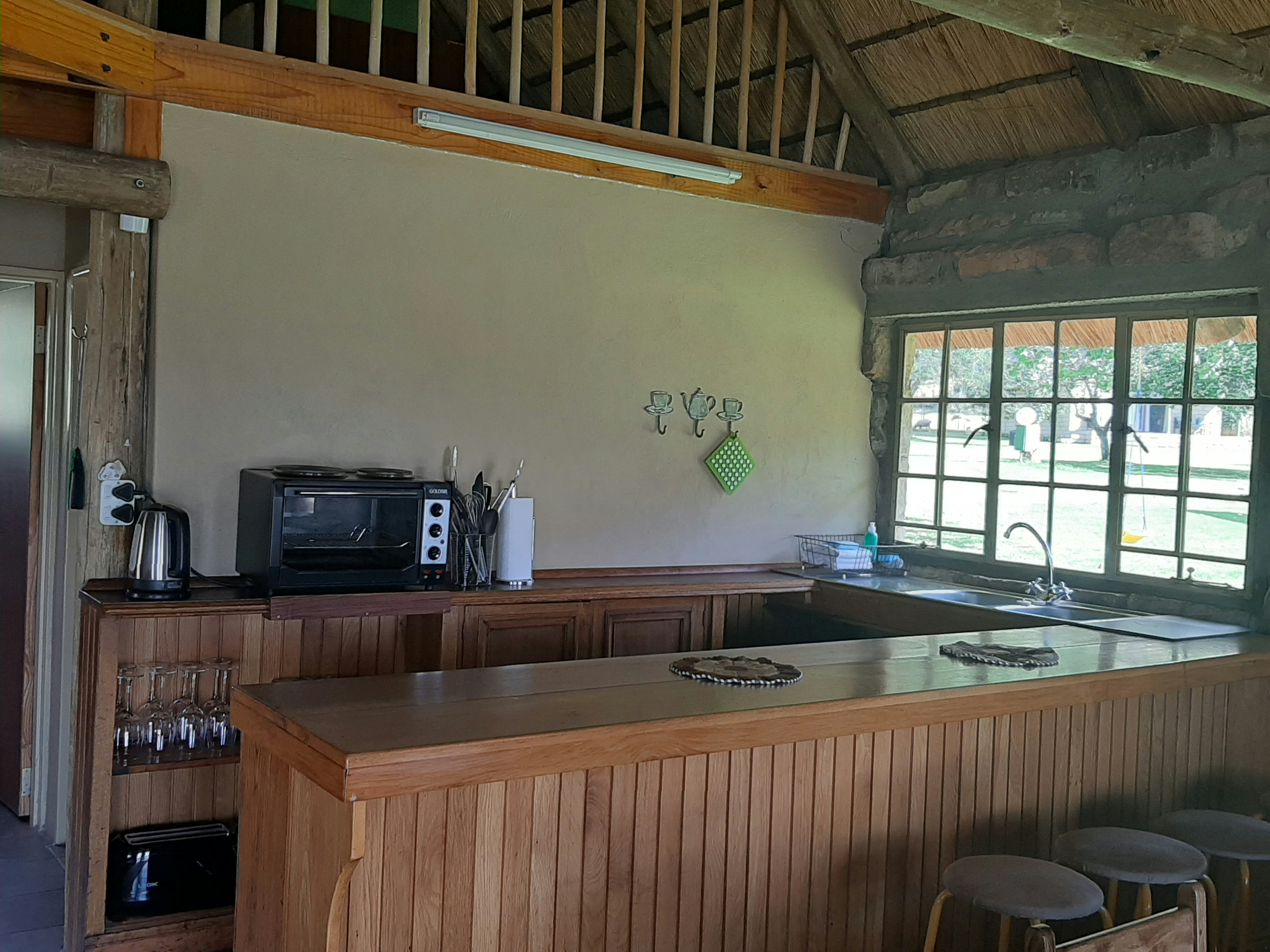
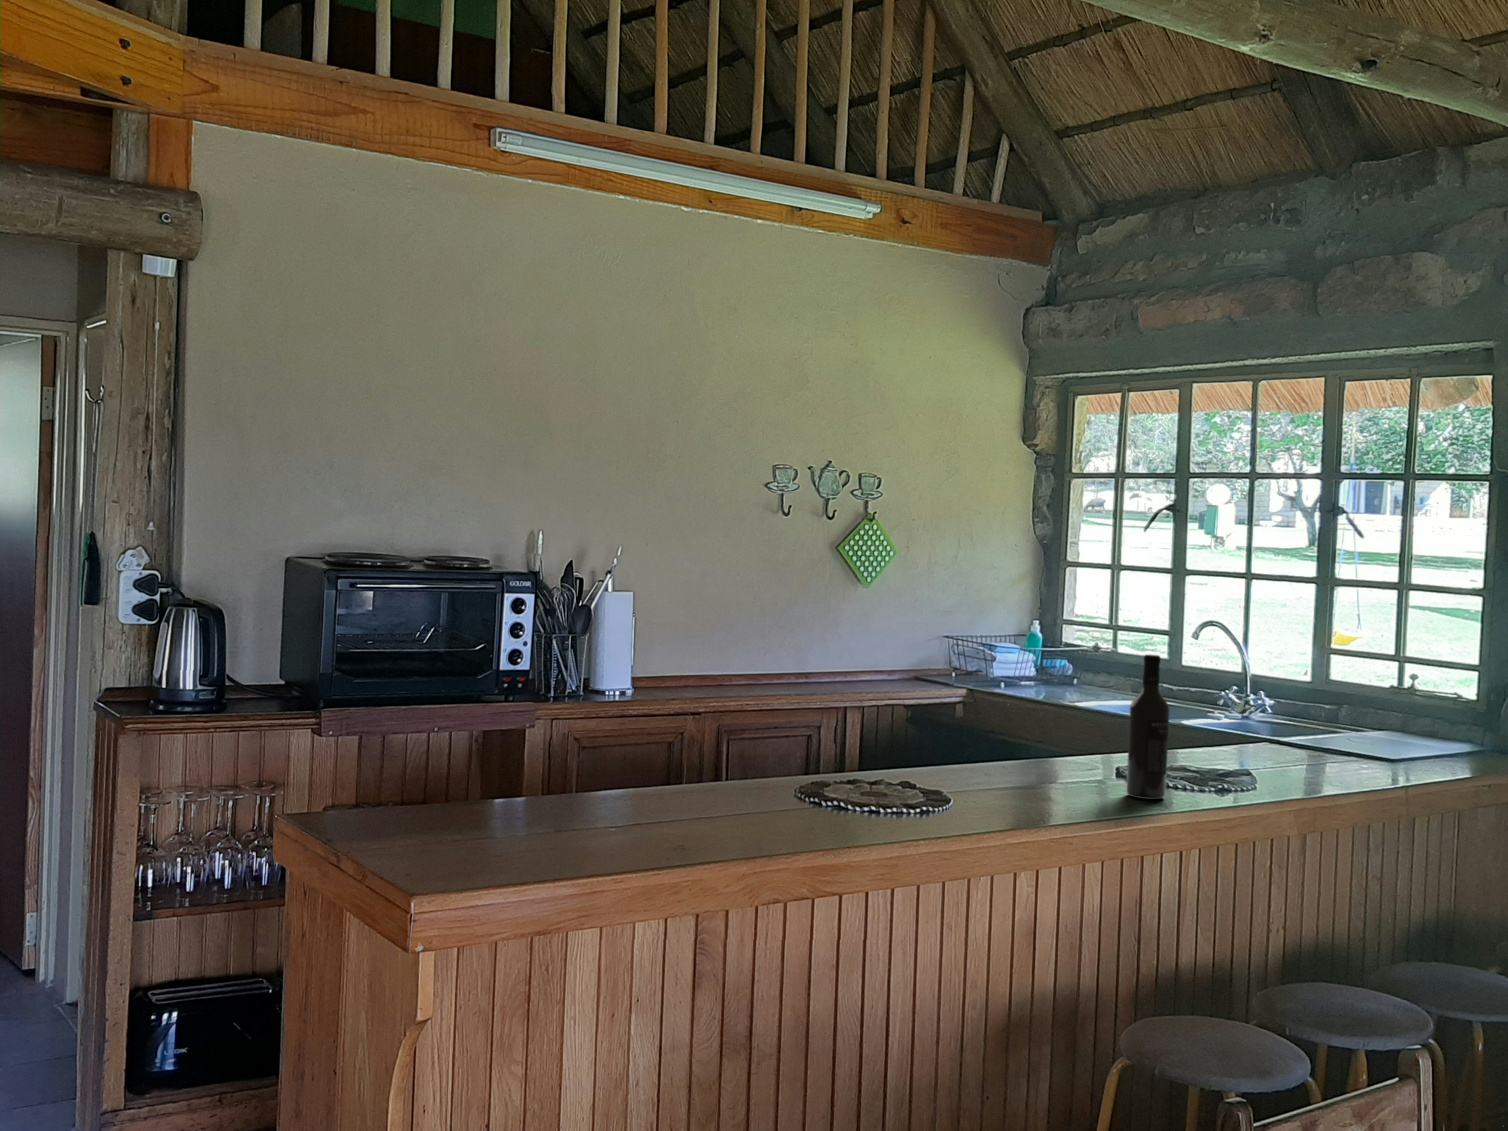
+ wine bottle (1148, 726)
